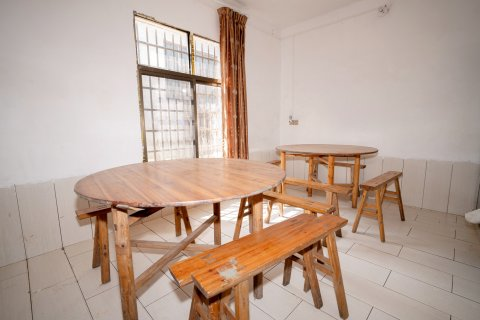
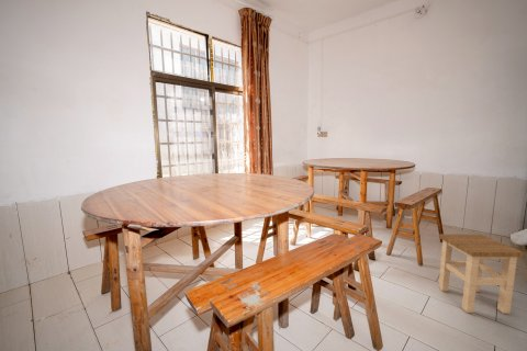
+ stool (474, 271)
